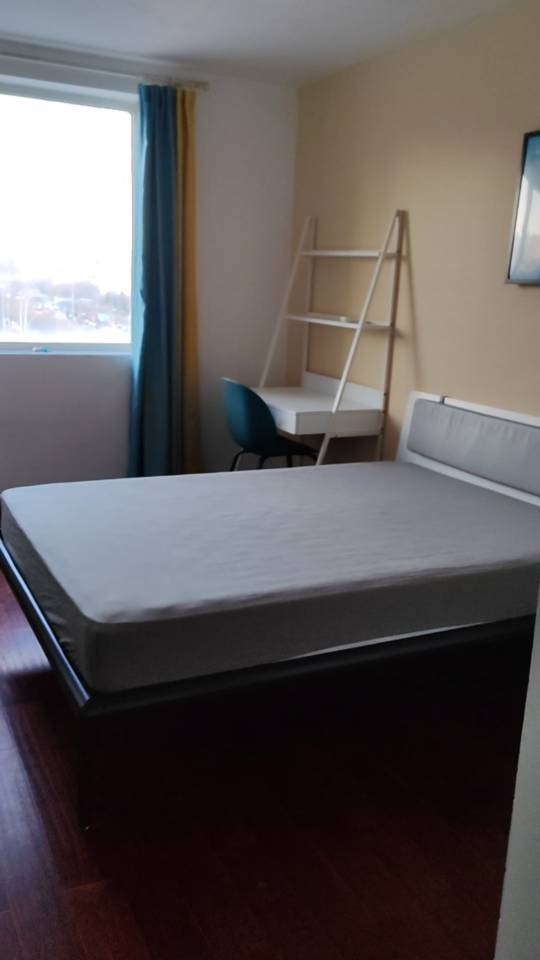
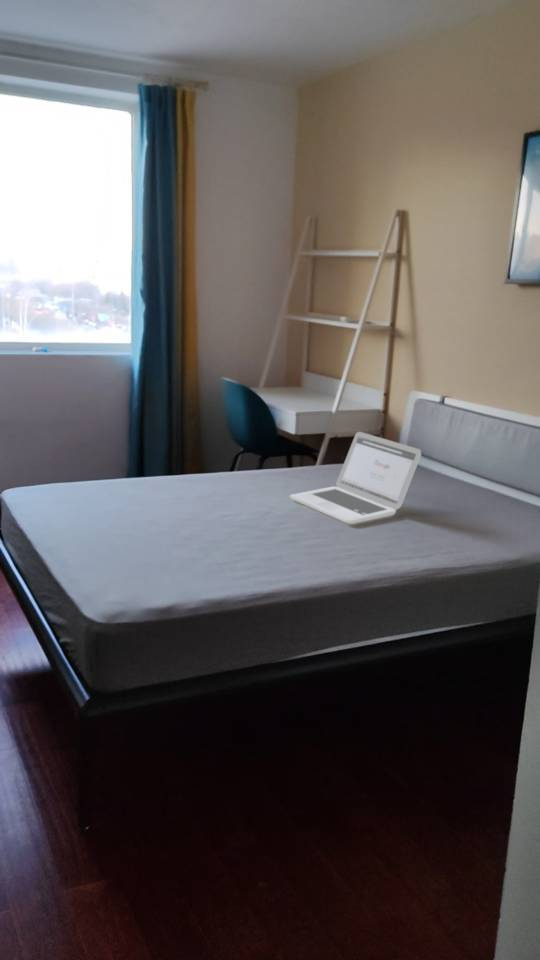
+ laptop (353, 474)
